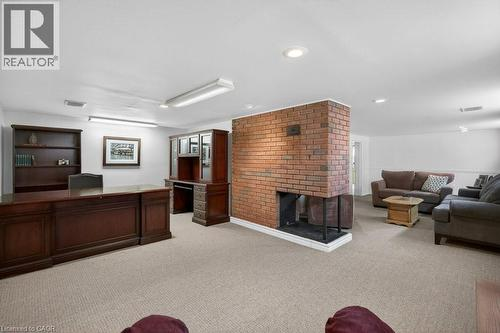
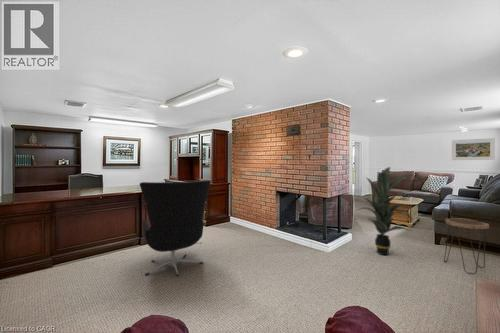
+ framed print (472, 149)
+ office chair (173, 223)
+ indoor plant (386, 210)
+ side table (460, 245)
